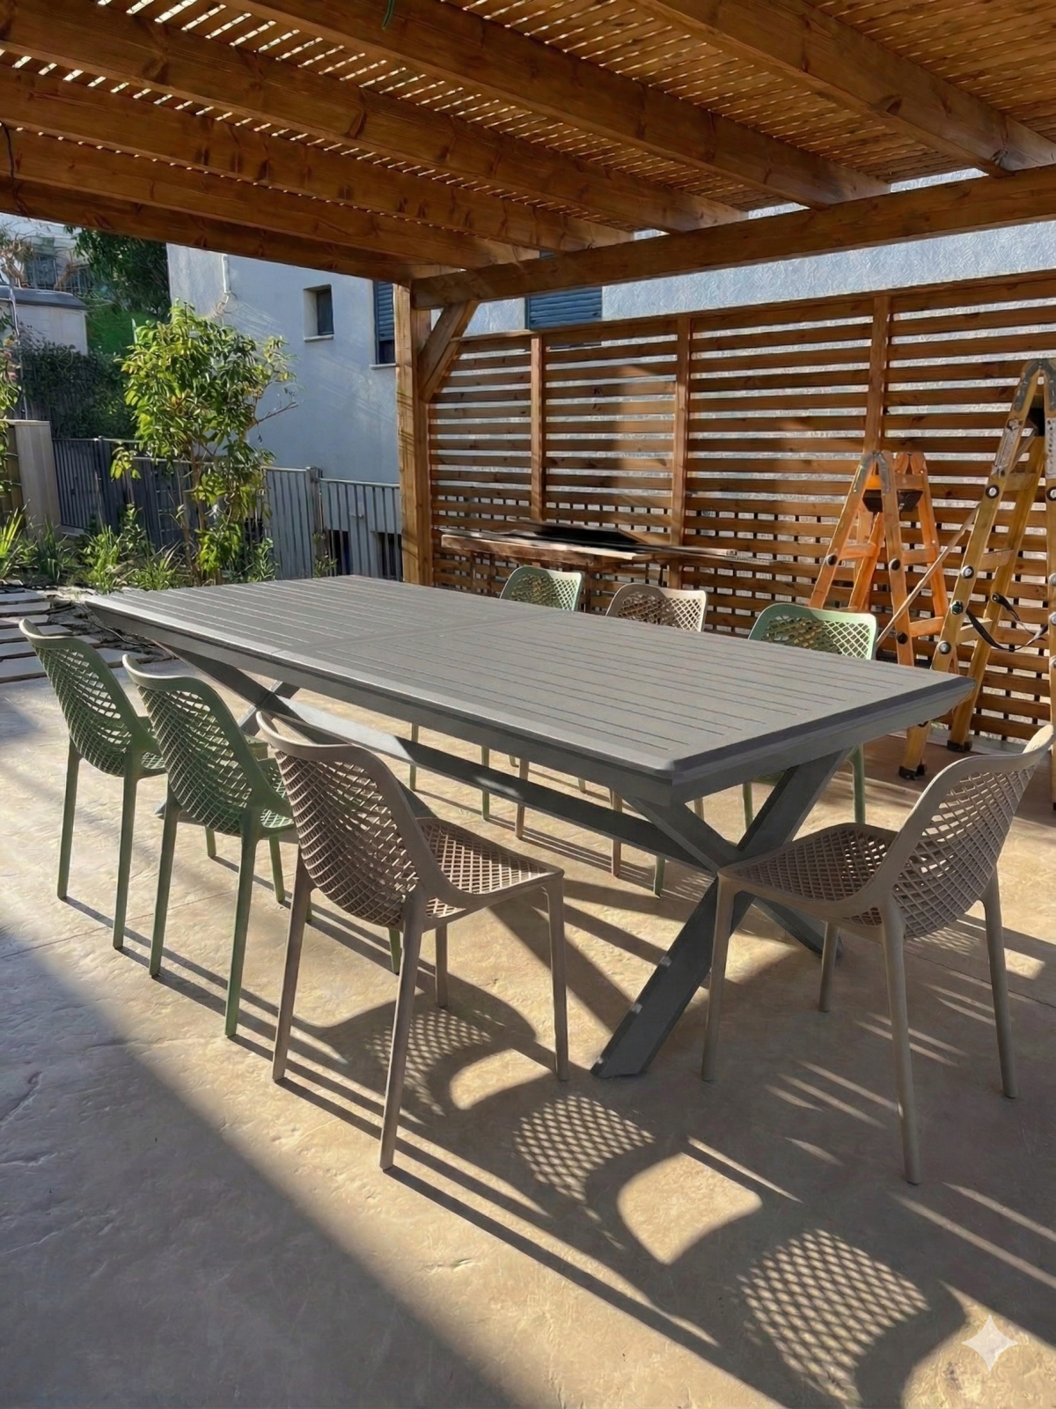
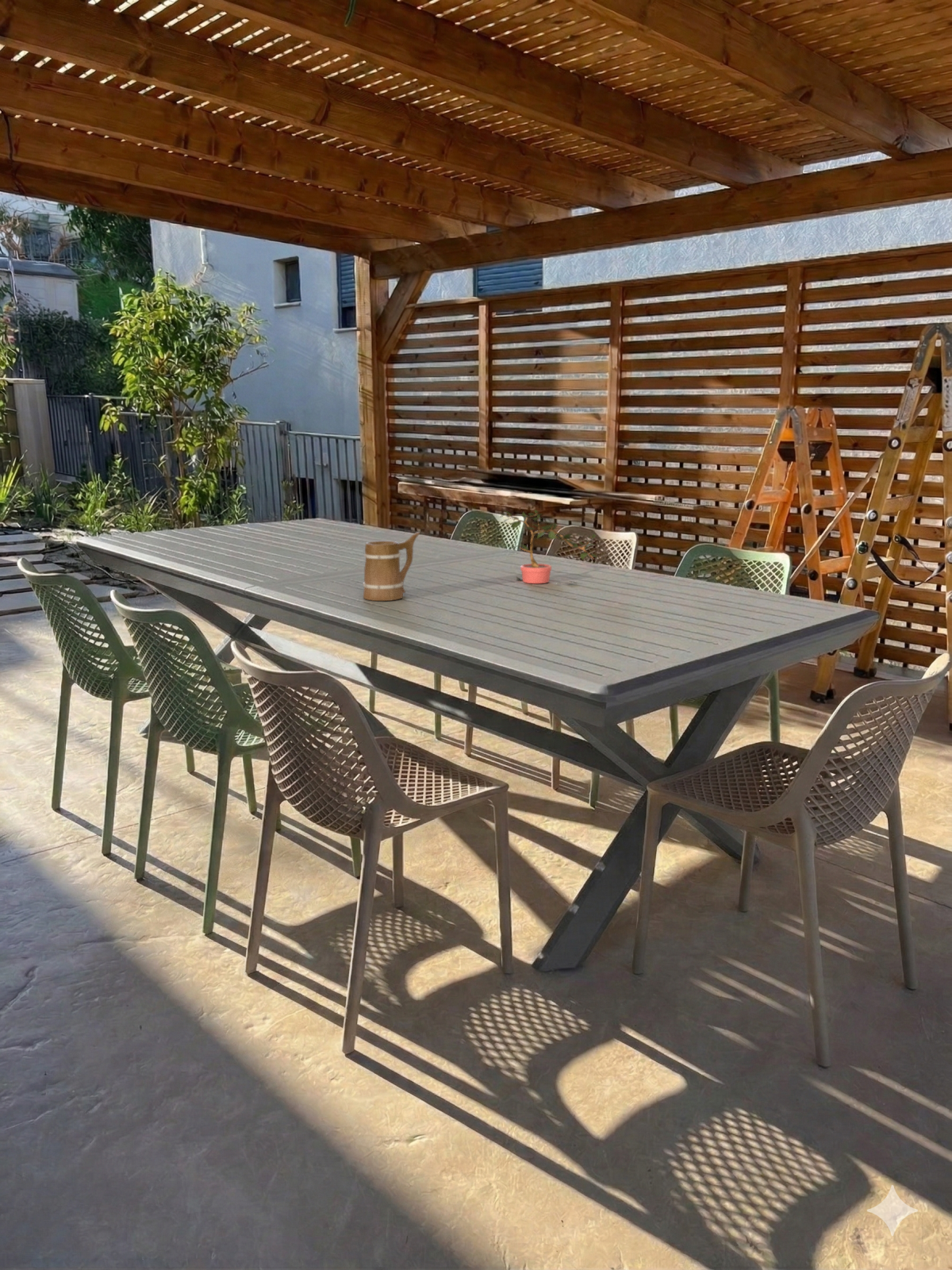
+ beer mug (393, 565)
+ potted plant (551, 538)
